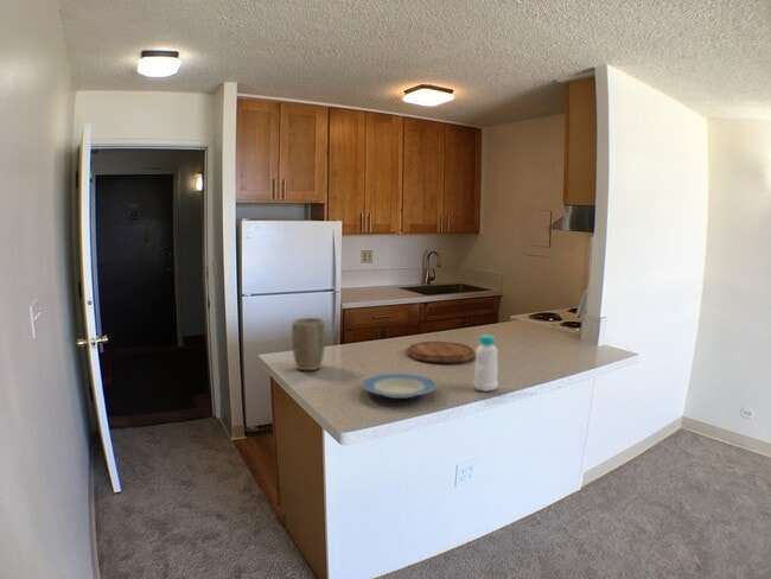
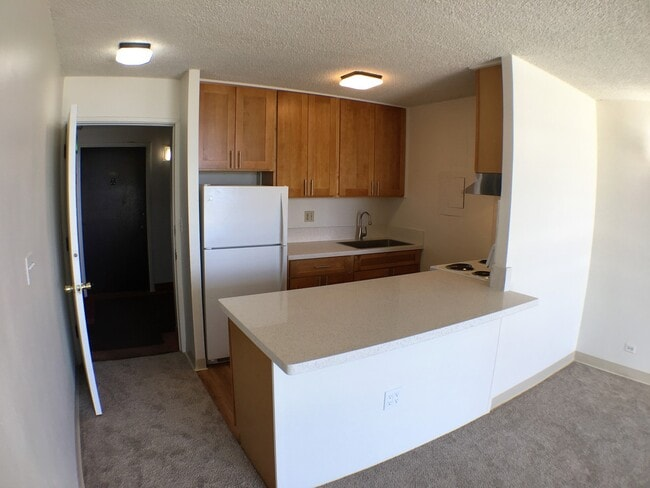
- plate (399, 388)
- cutting board (440, 350)
- bottle (486, 362)
- plant pot (308, 344)
